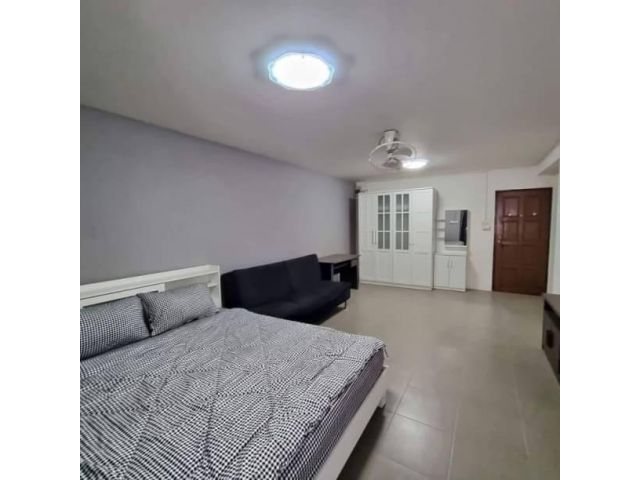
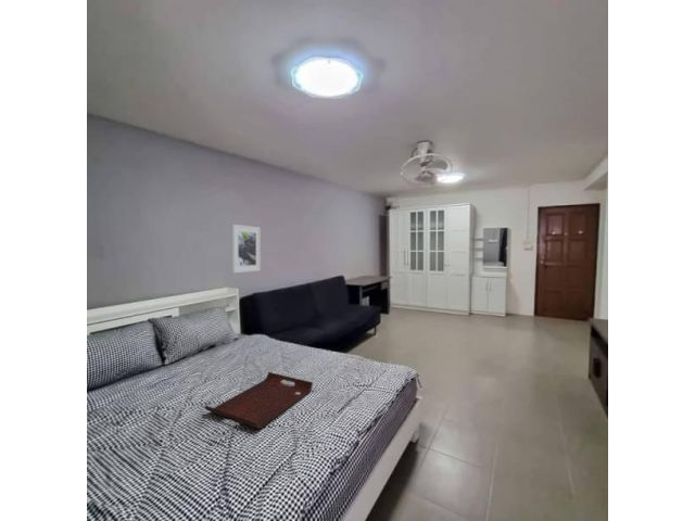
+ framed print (247, 249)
+ serving tray (263, 396)
